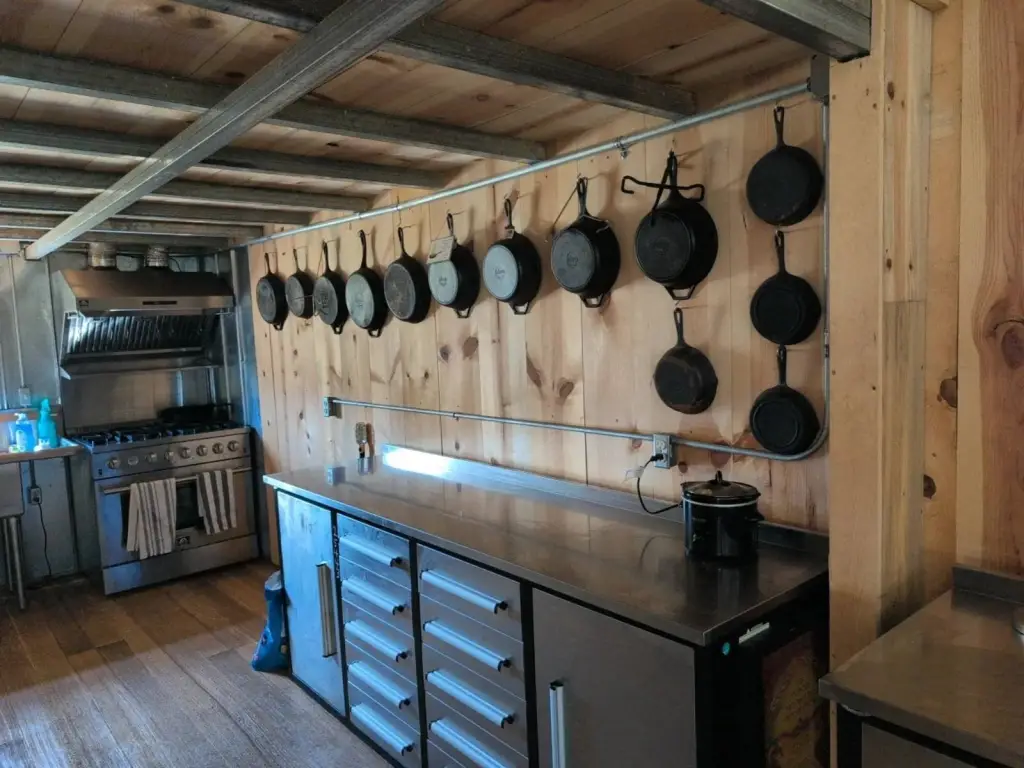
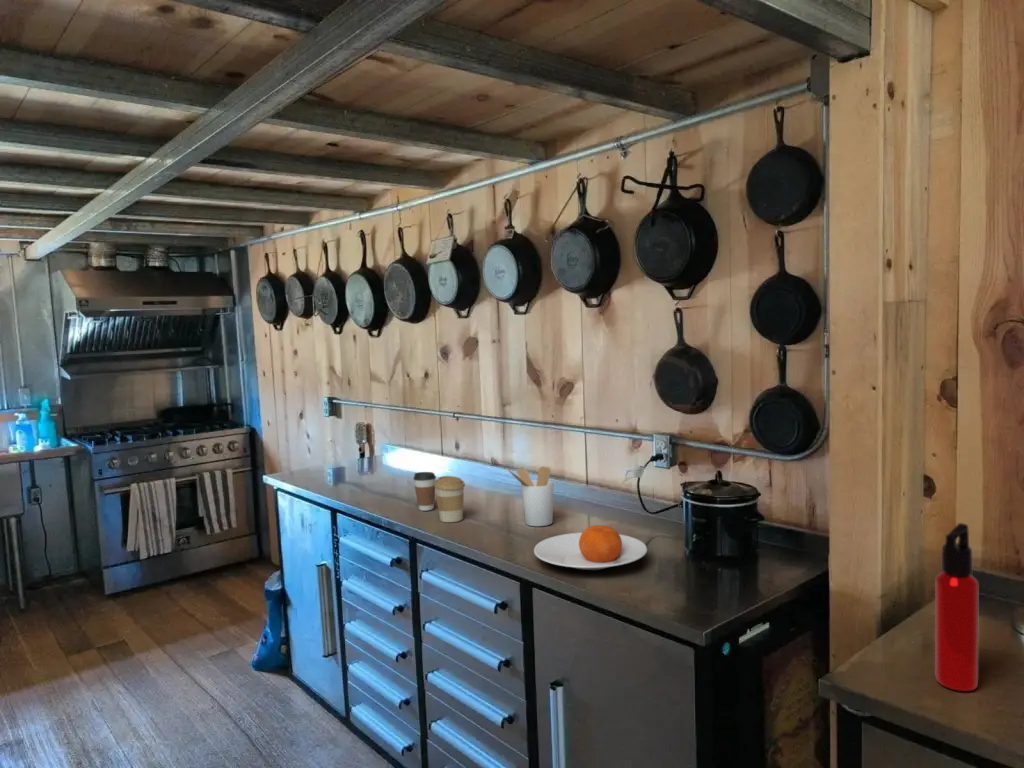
+ coffee cup (425, 491)
+ water bottle (956, 604)
+ utensil holder (530, 494)
+ plate (589, 544)
+ coffee cup (450, 498)
